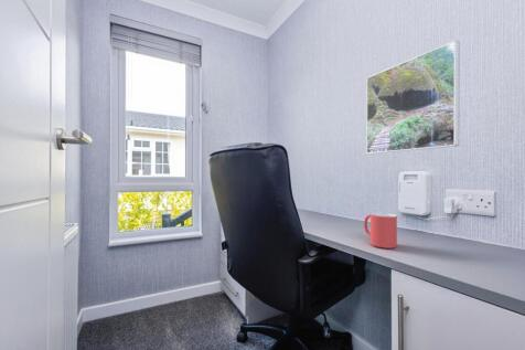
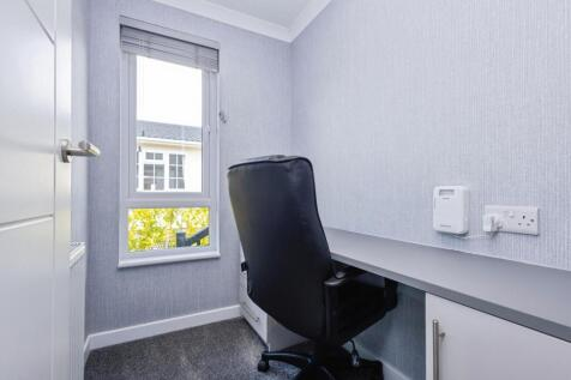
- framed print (405, 106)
- mug (378, 229)
